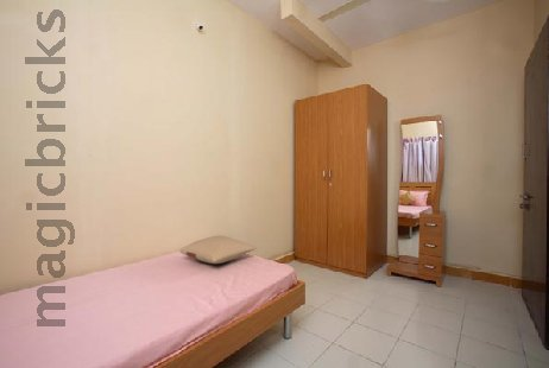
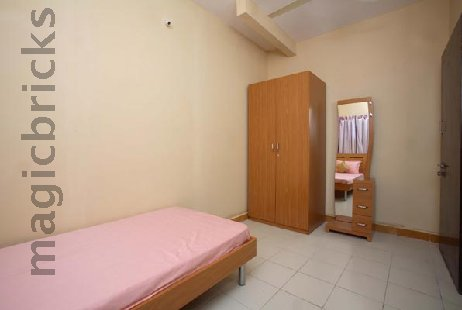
- pillow (219, 248)
